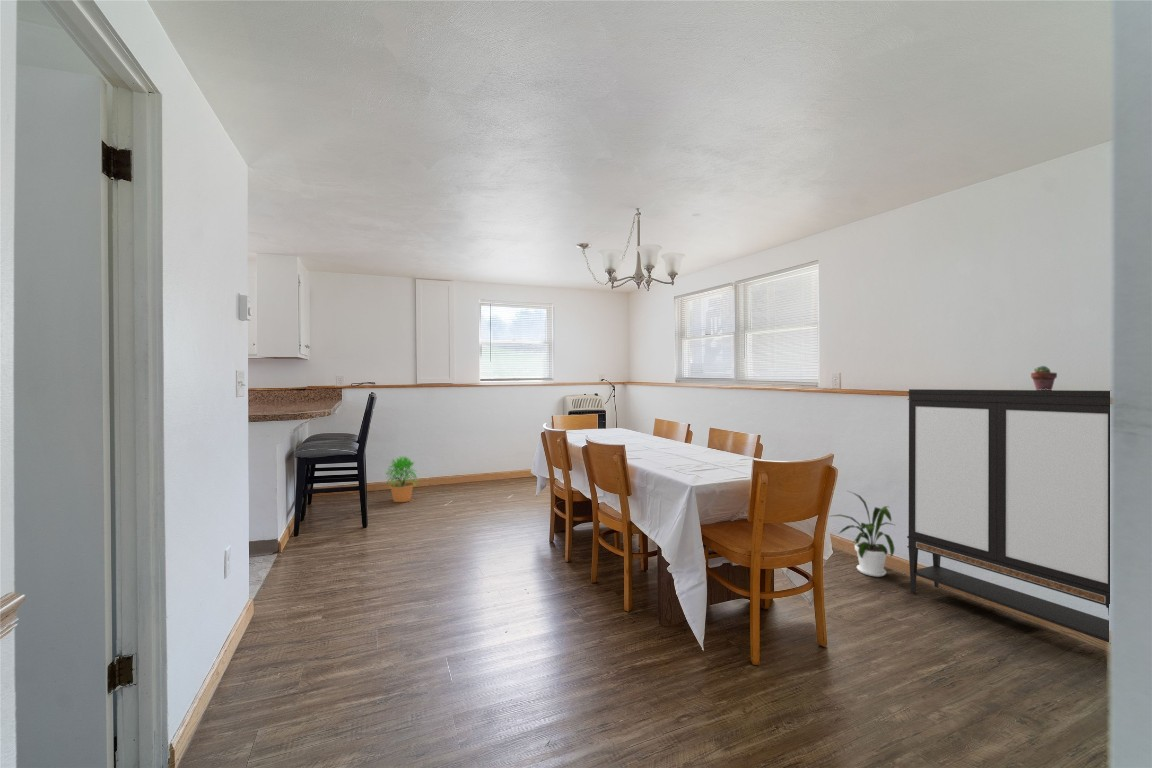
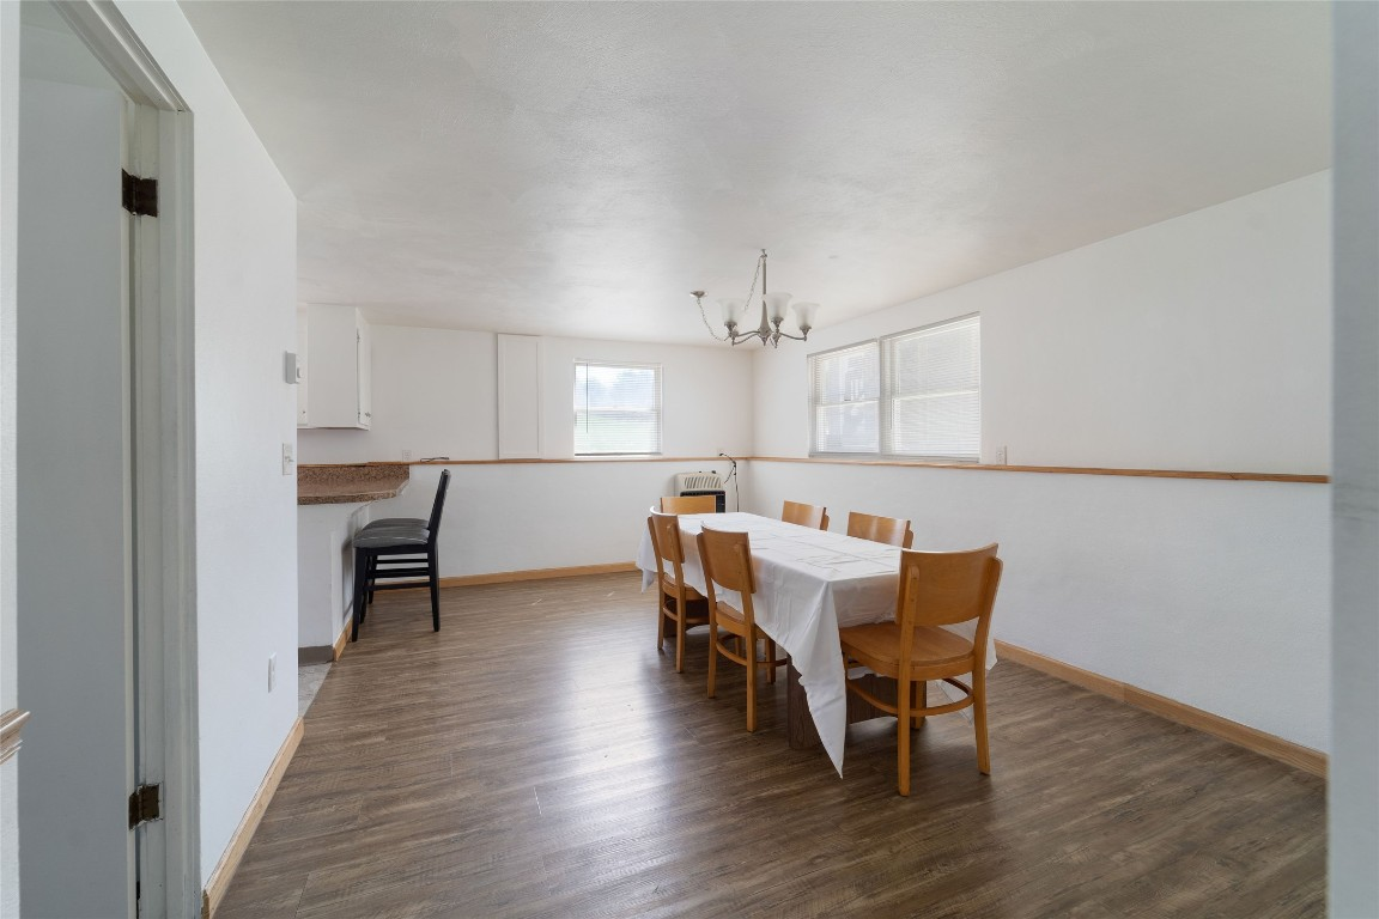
- house plant (868, 533)
- potted plant (402, 478)
- storage cabinet (1010, 506)
- potted succulent (1043, 377)
